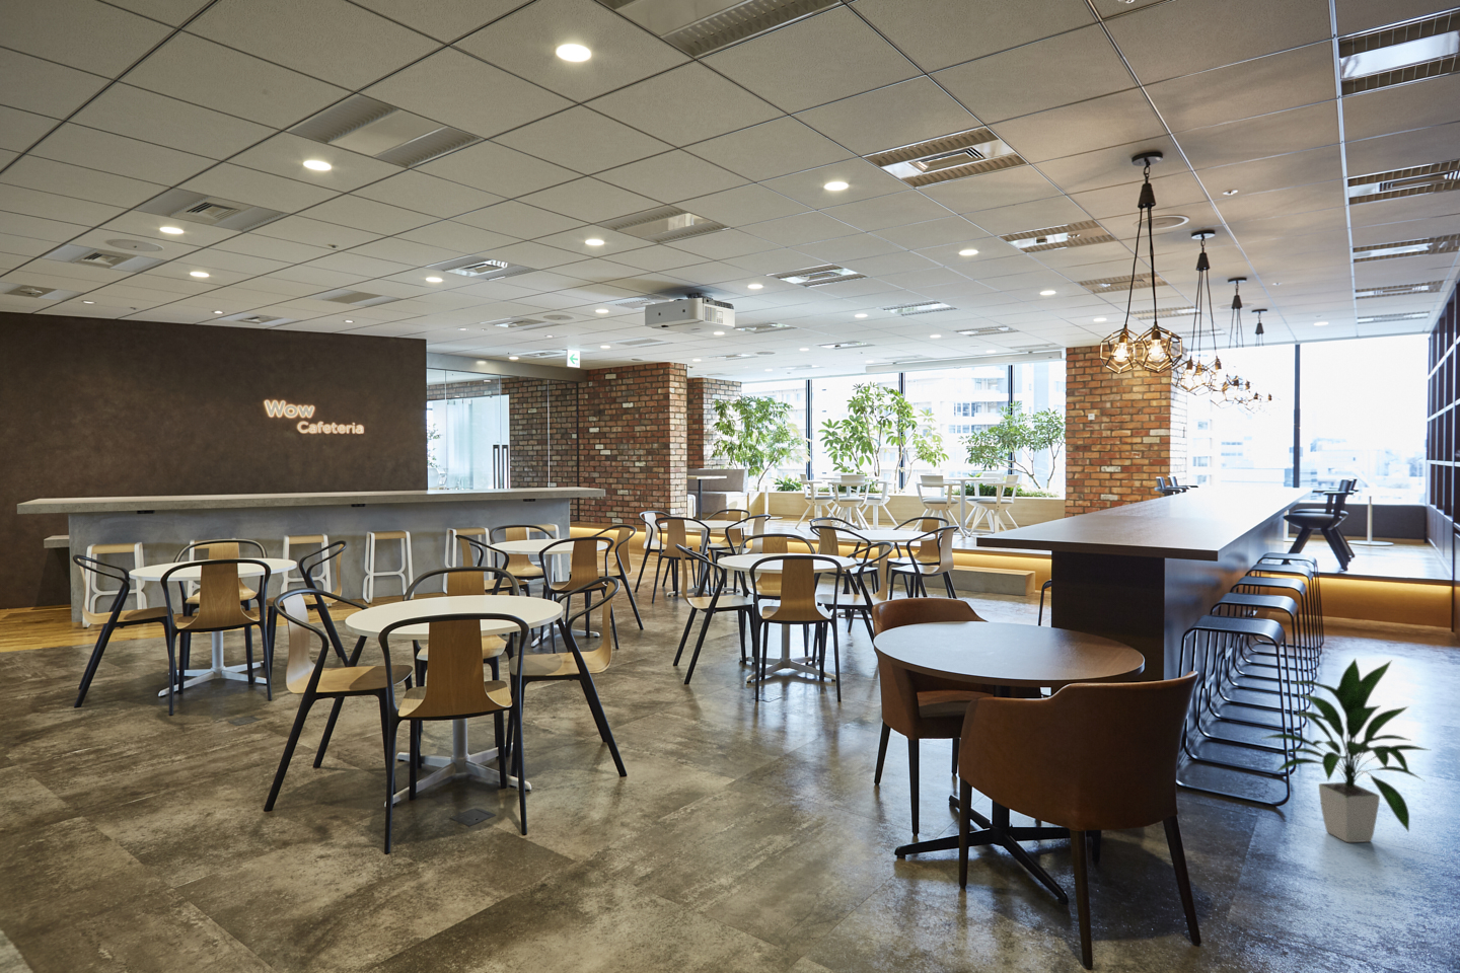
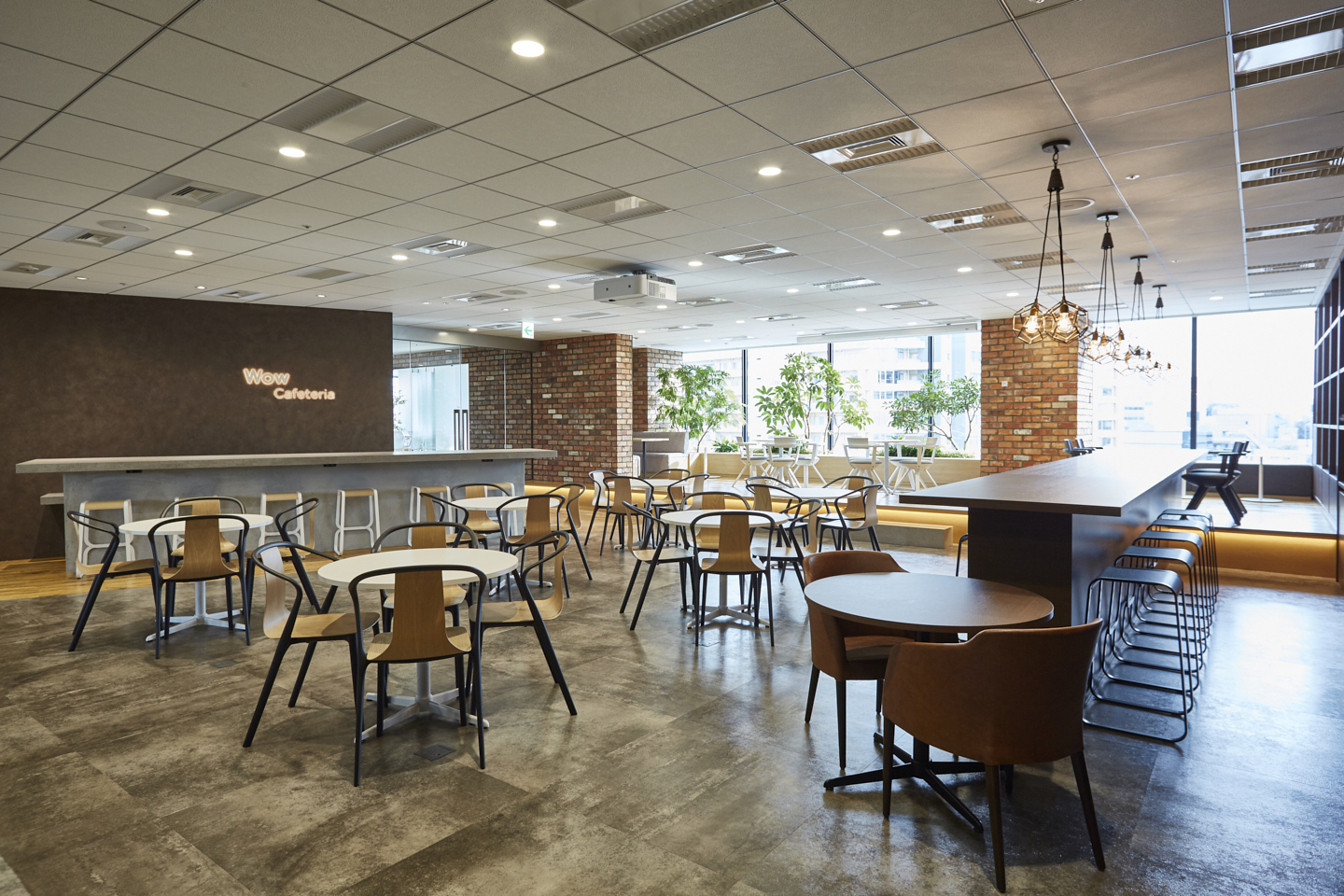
- indoor plant (1349, 750)
